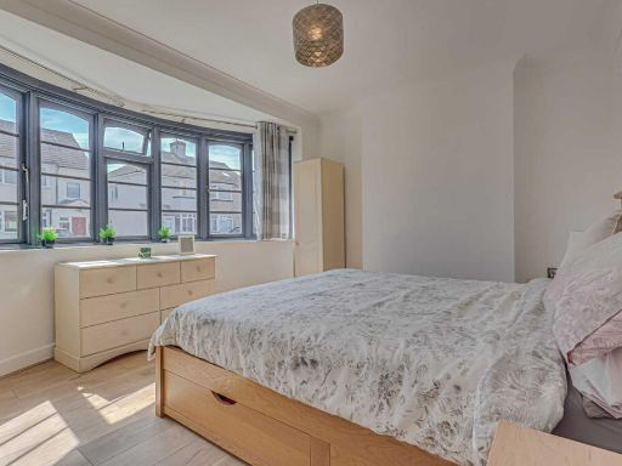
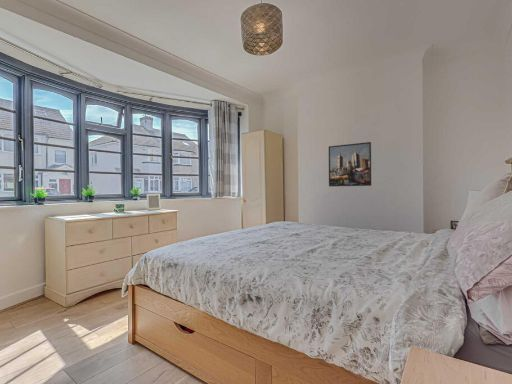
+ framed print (349, 165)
